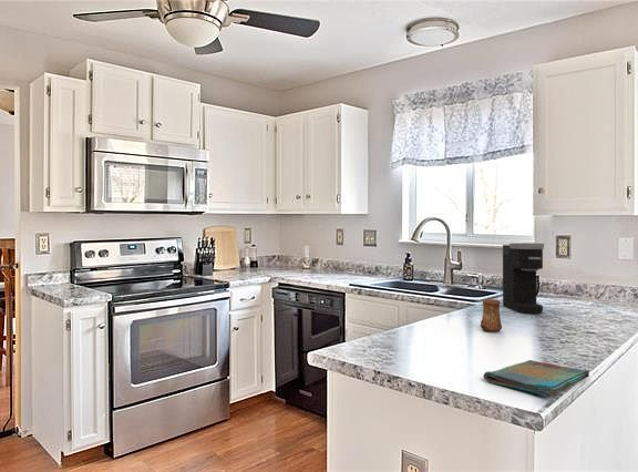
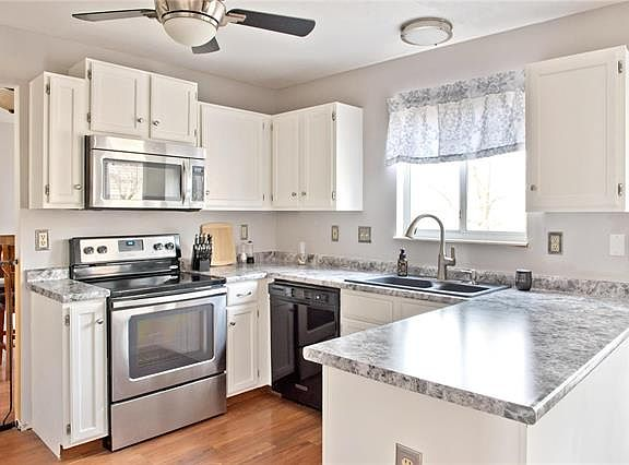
- cup (491, 315)
- coffee maker (522, 276)
- dish towel (536, 374)
